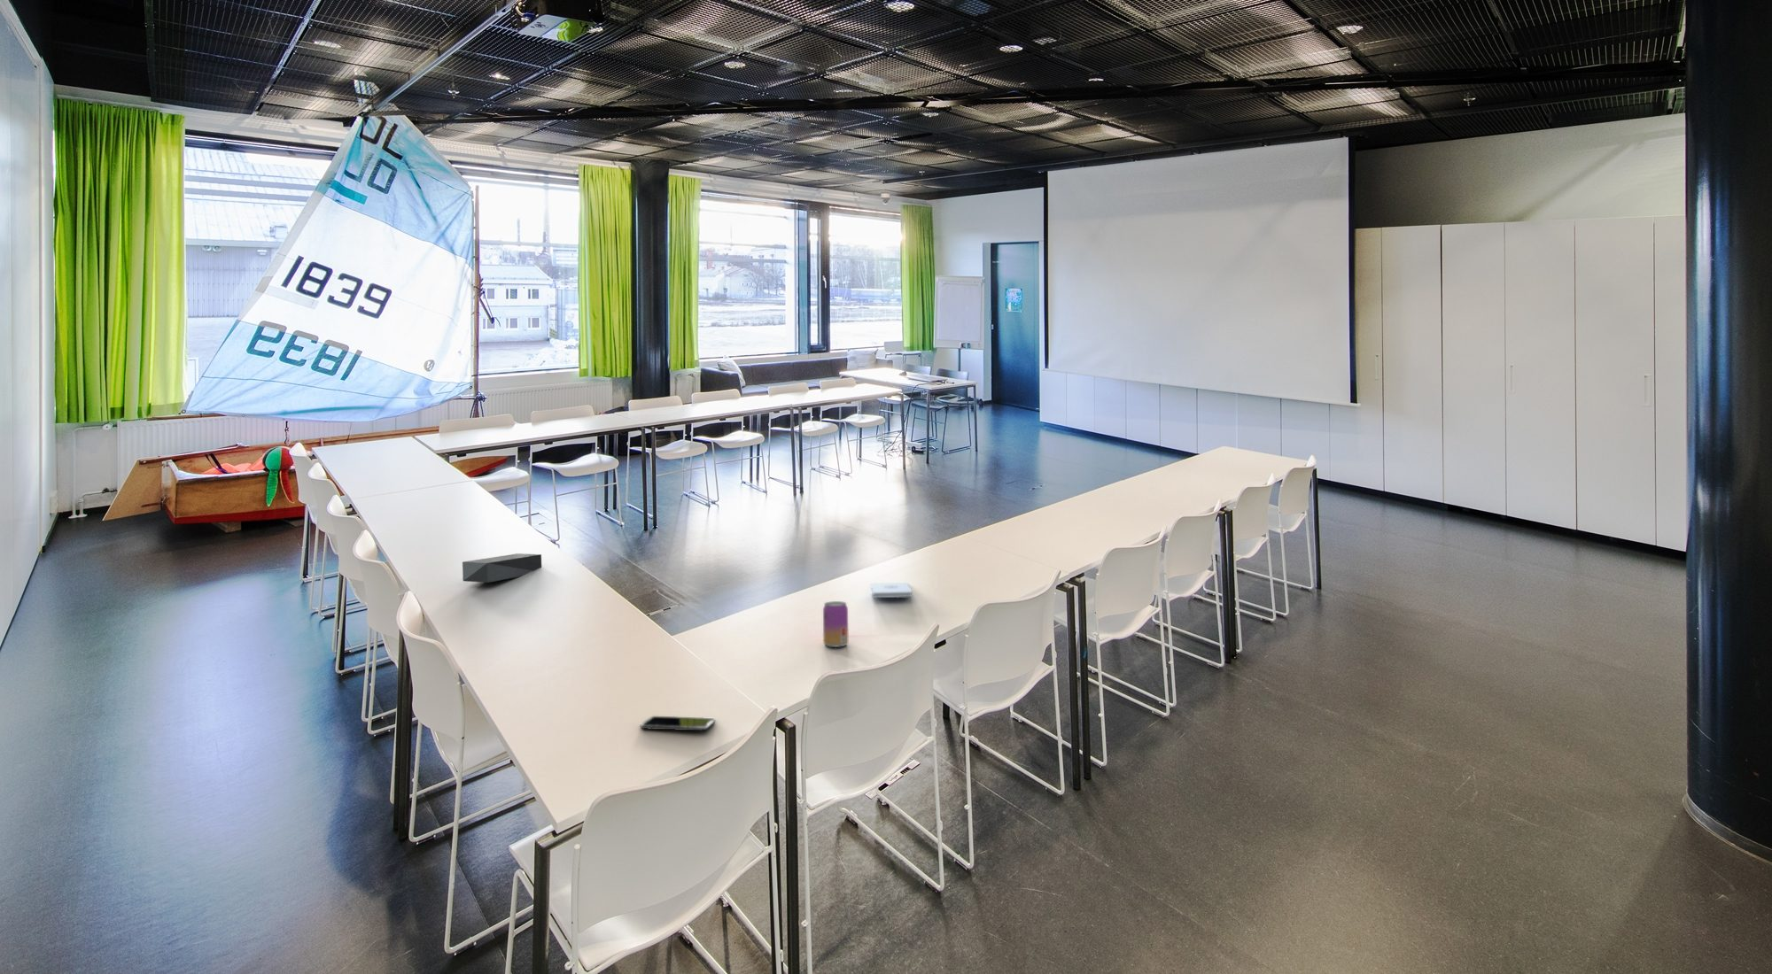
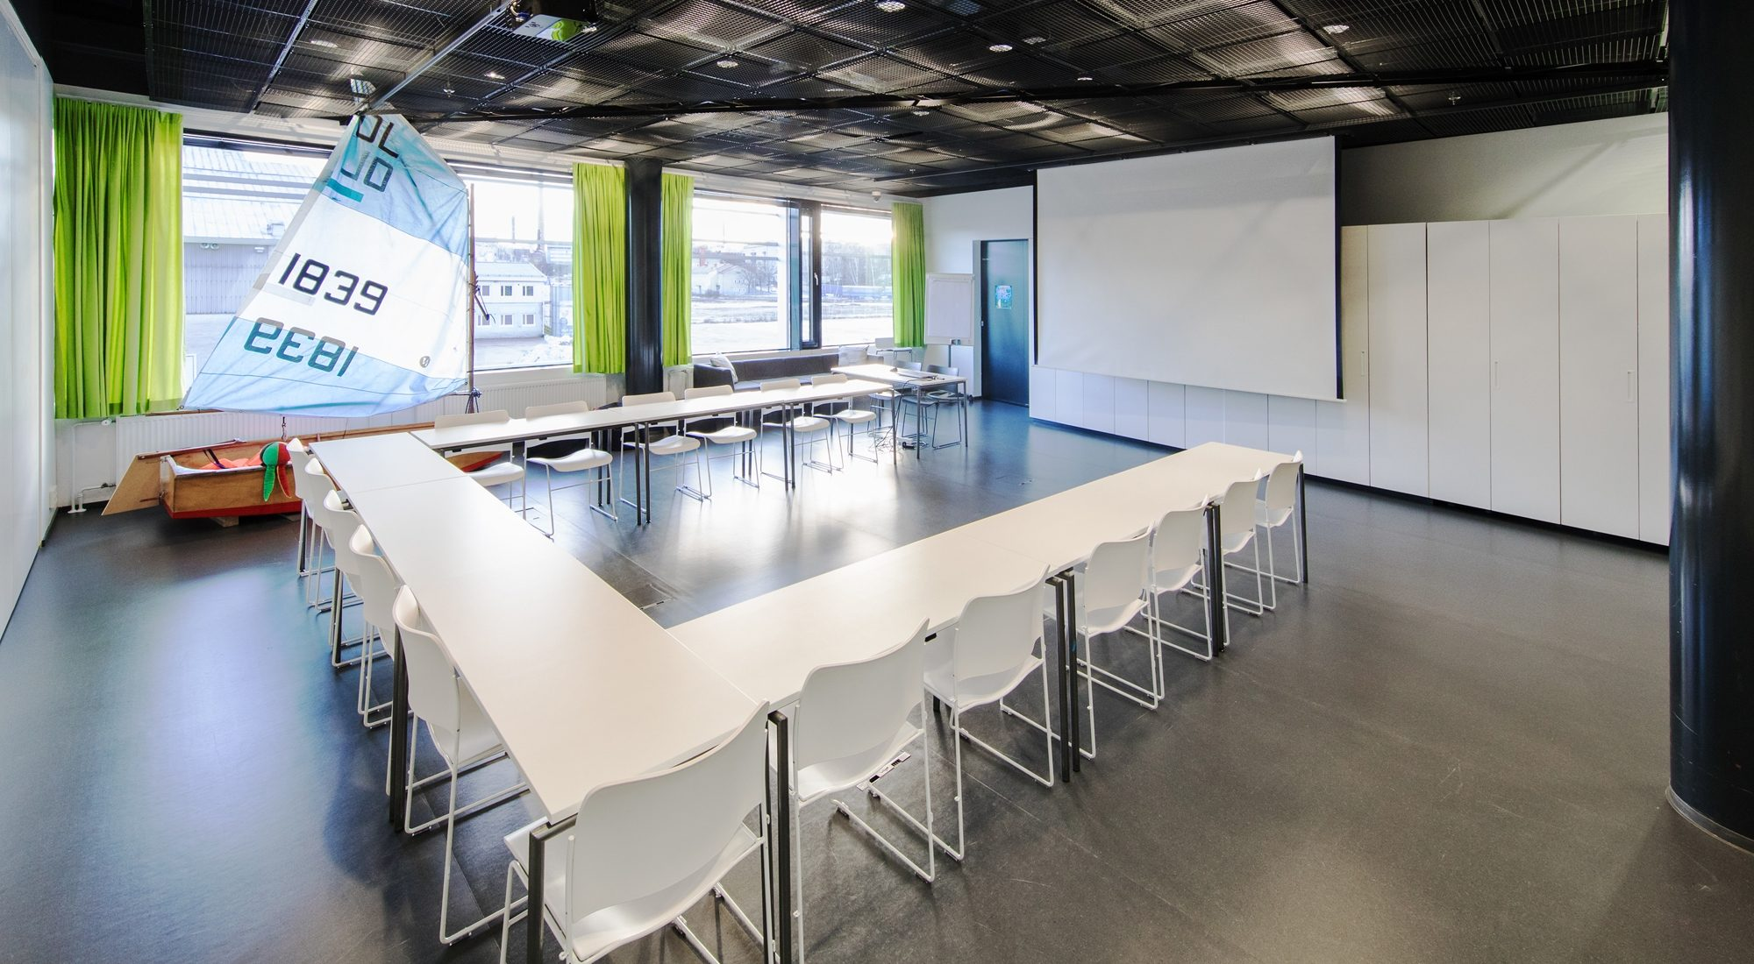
- smartphone (678, 723)
- beer can (835, 624)
- speaker (503, 566)
- notepad (890, 590)
